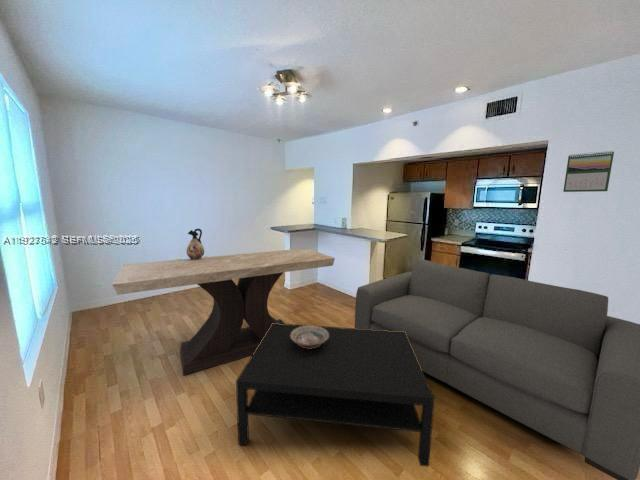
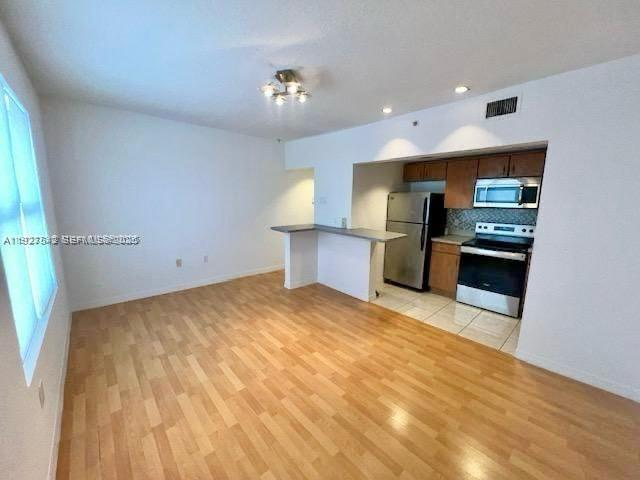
- ceramic jug (196, 243)
- coffee table (334, 379)
- decorative bowl (309, 338)
- calendar (587, 172)
- sofa (474, 321)
- table (239, 304)
